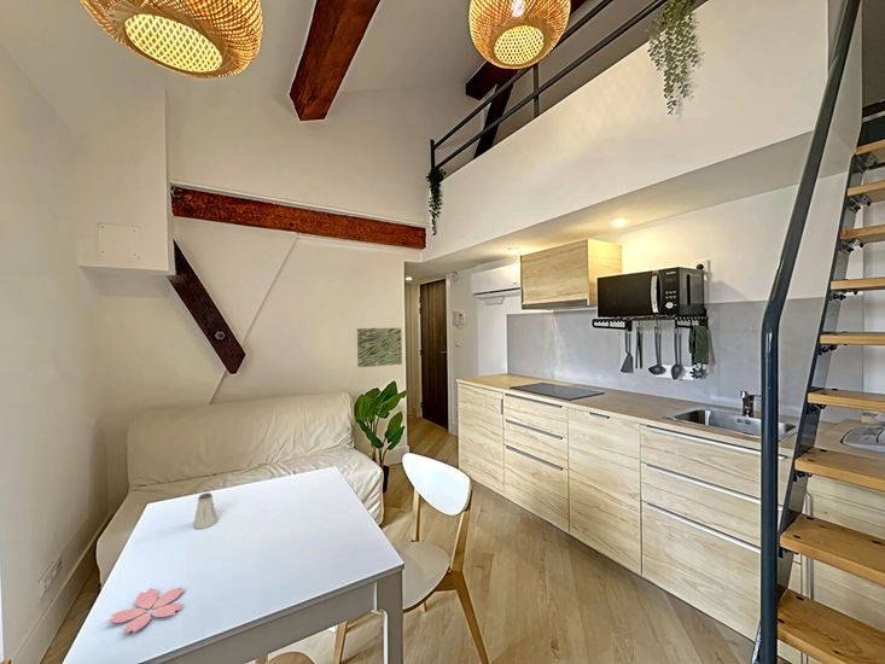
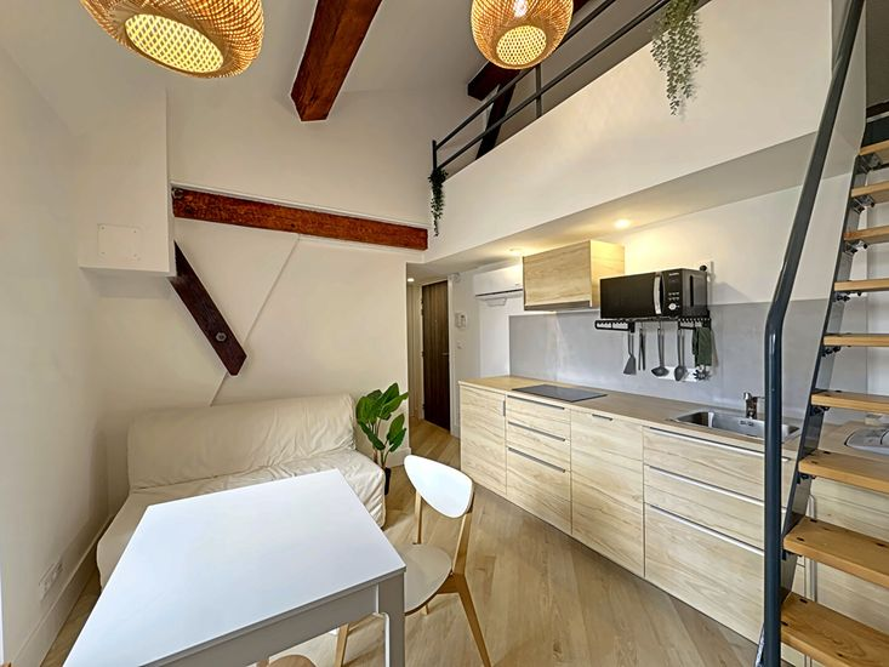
- saltshaker (205, 508)
- wall art (379, 346)
- flower (152, 607)
